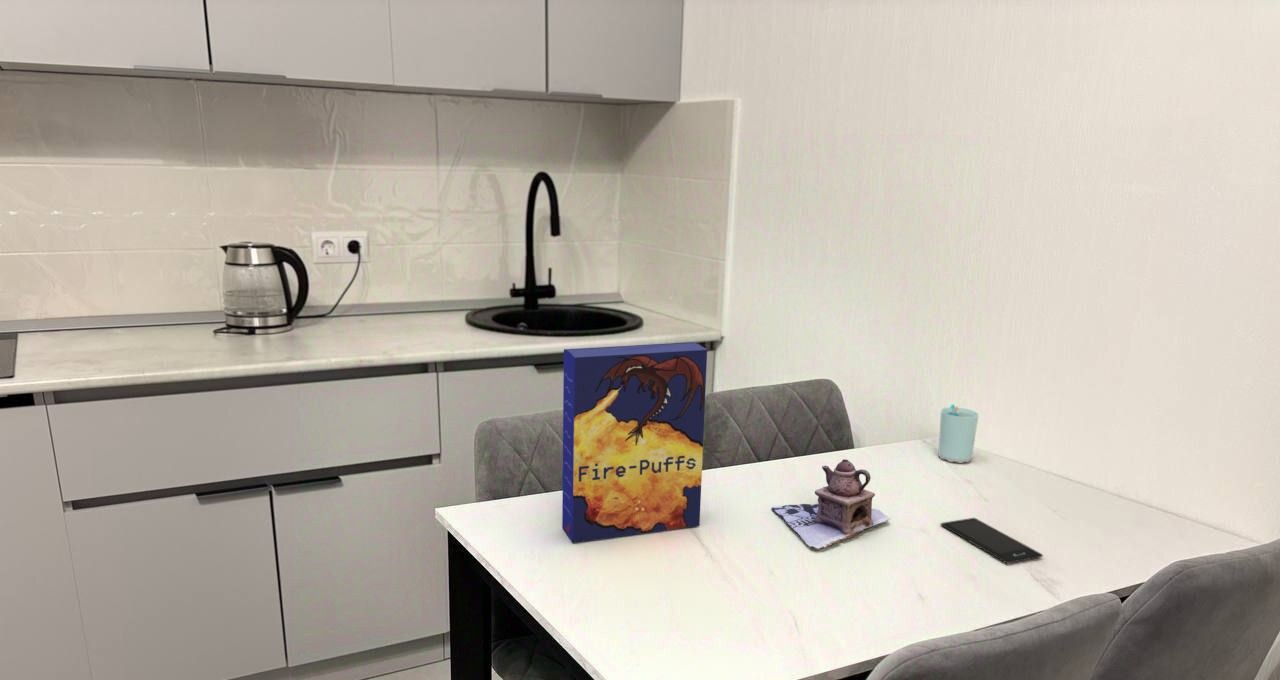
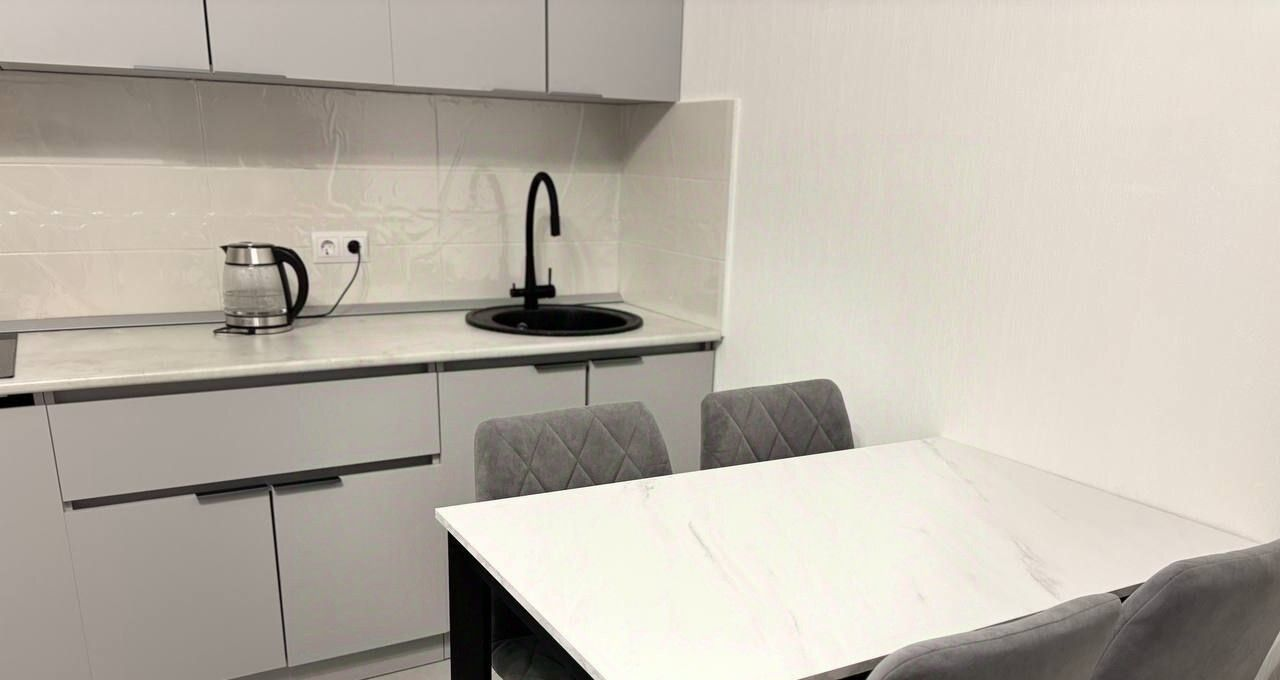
- cup (957, 429)
- smartphone (989, 538)
- teapot (841, 491)
- cereal box (633, 439)
